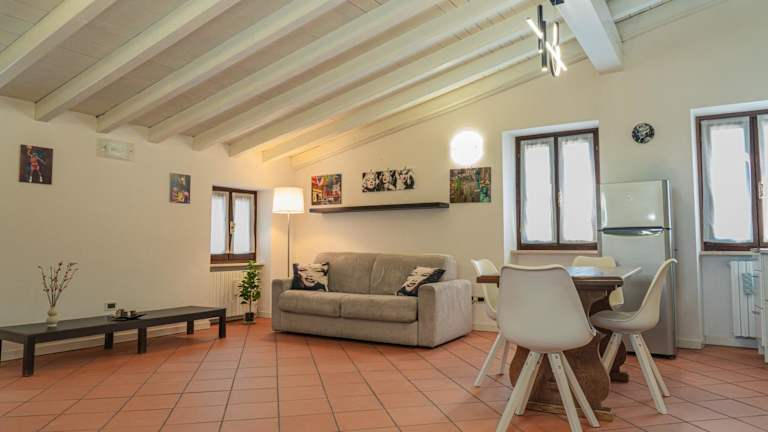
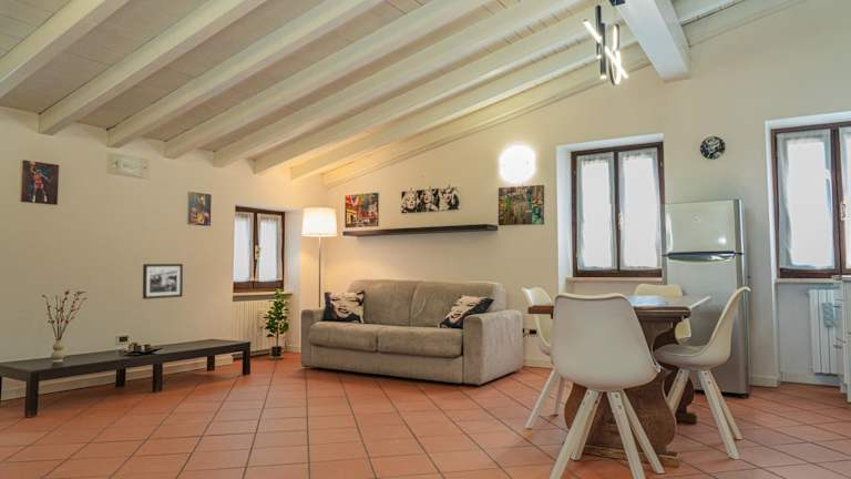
+ picture frame (163, 281)
